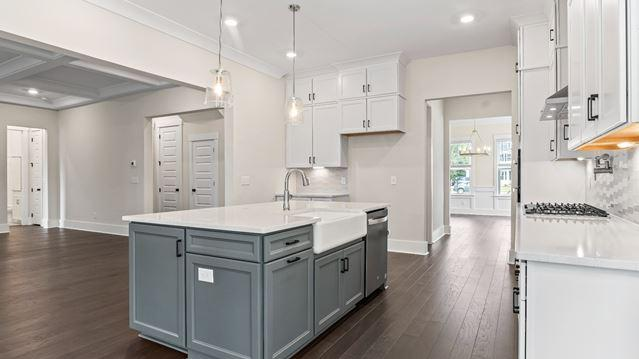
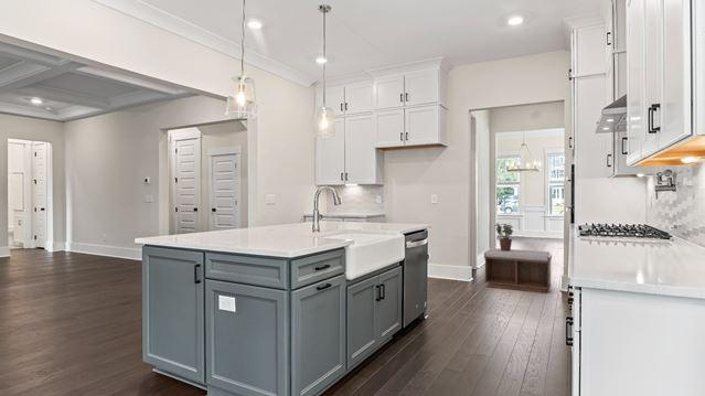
+ bench (517, 268)
+ potted plant (505, 236)
